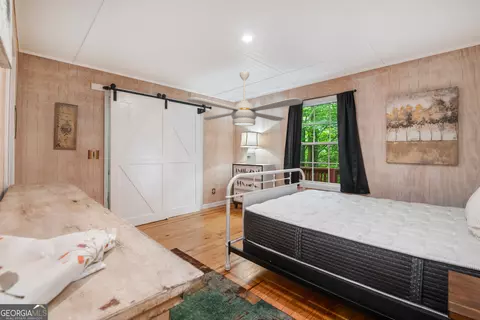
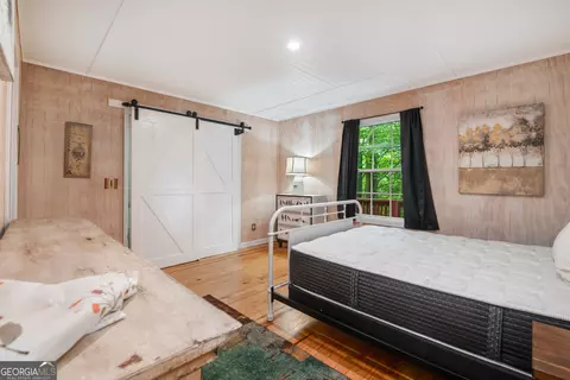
- ceiling fan (244, 98)
